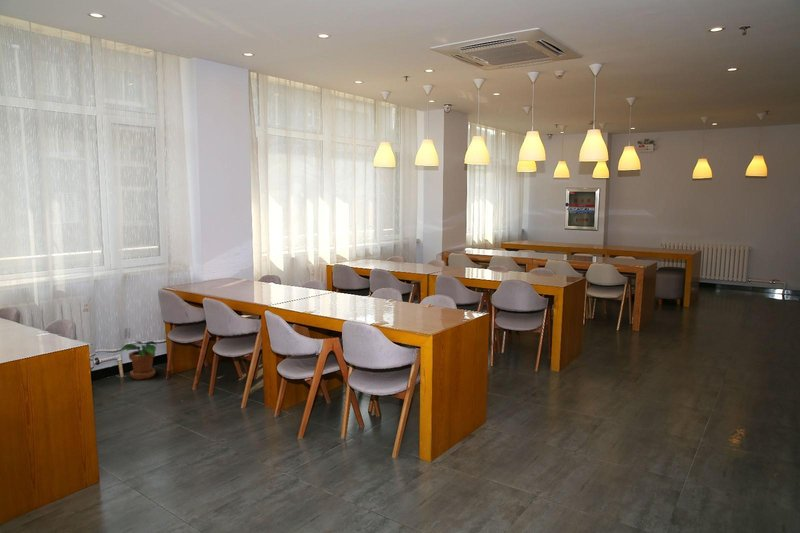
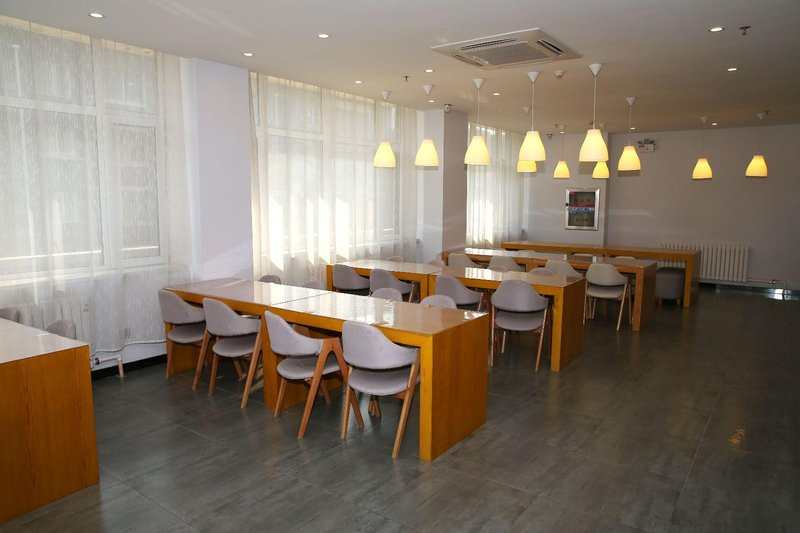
- potted plant (141, 360)
